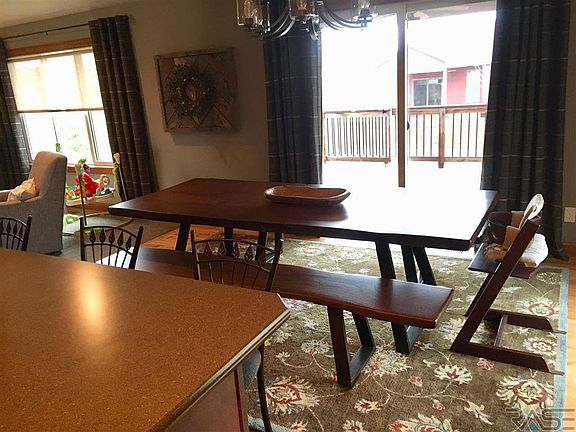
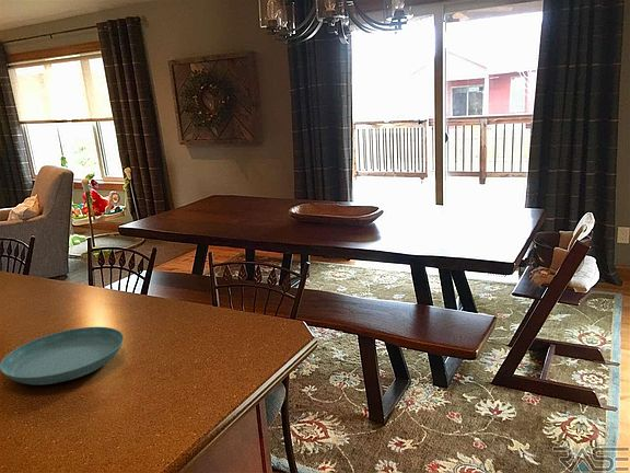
+ saucer (66, 355)
